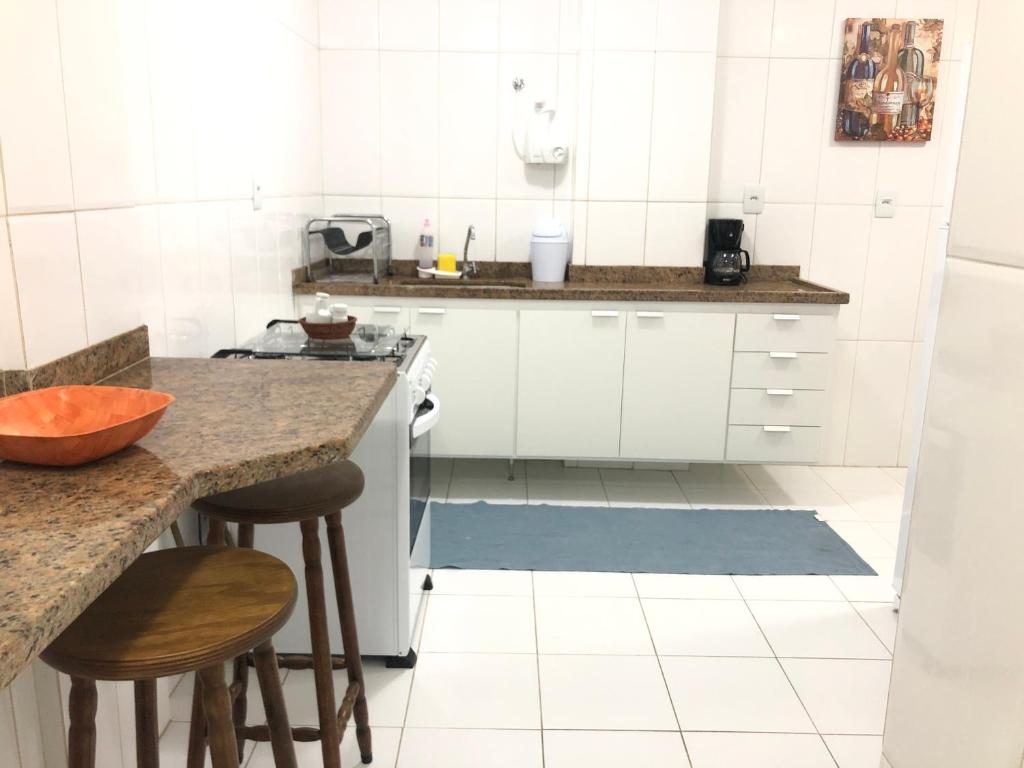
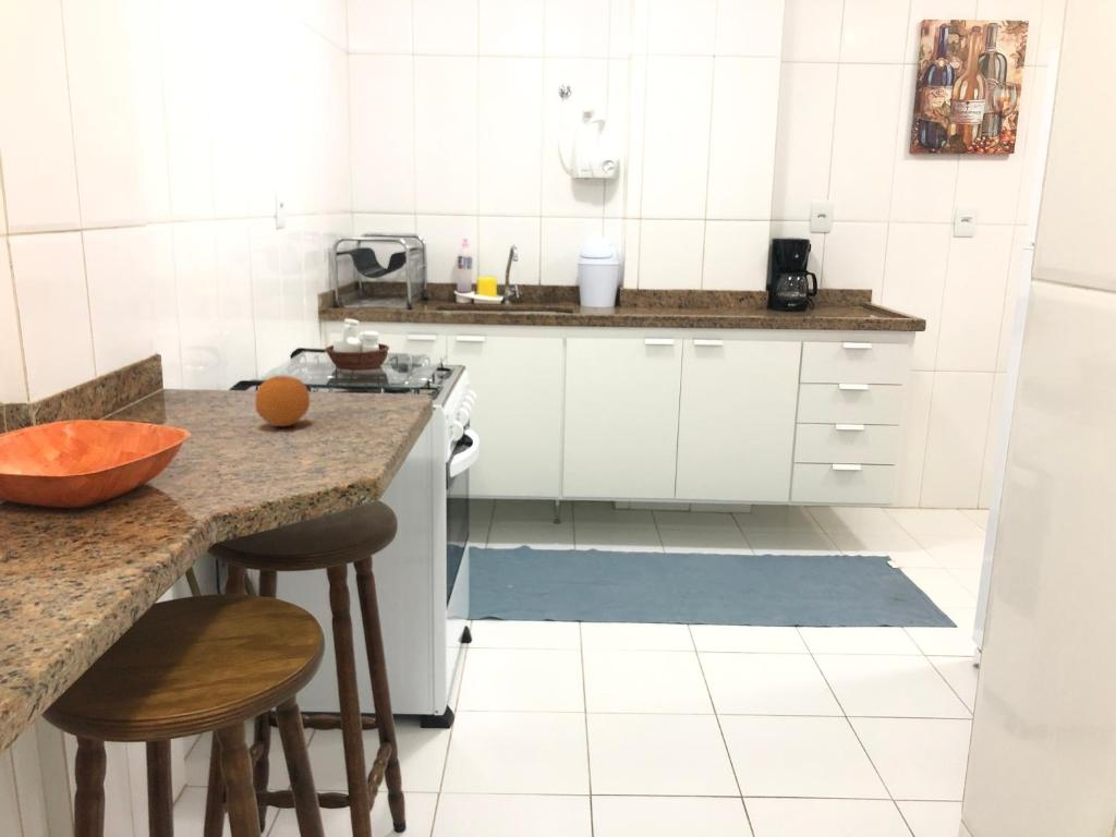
+ fruit (282, 401)
